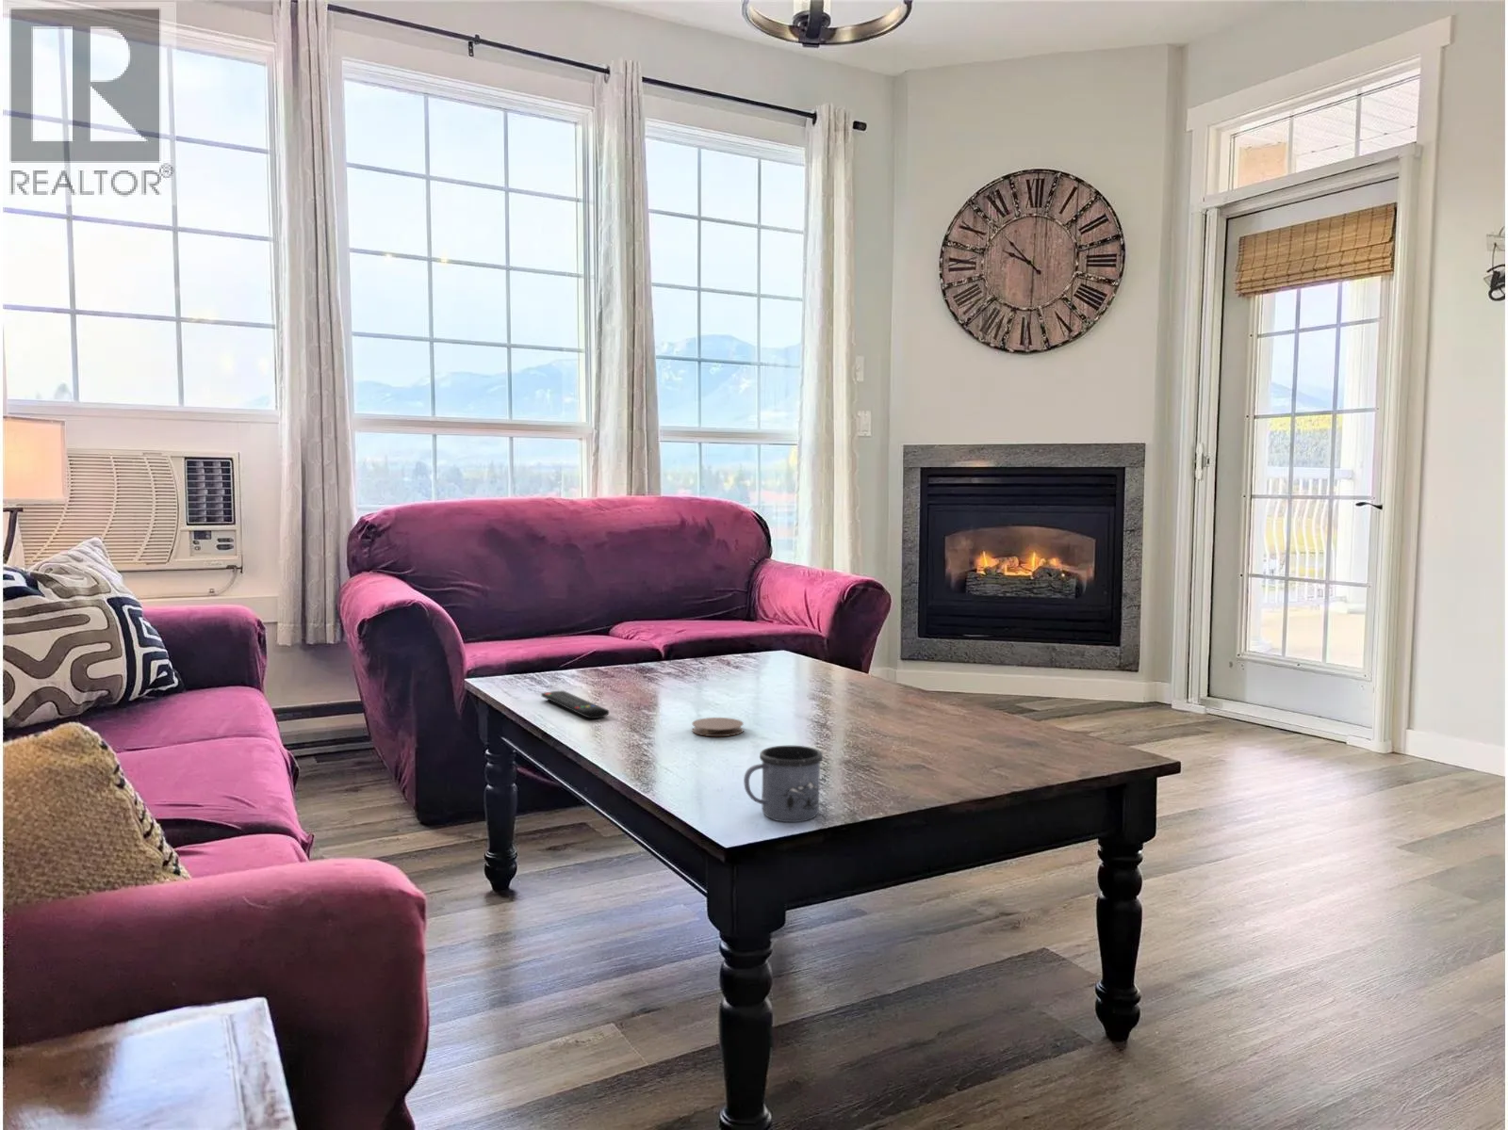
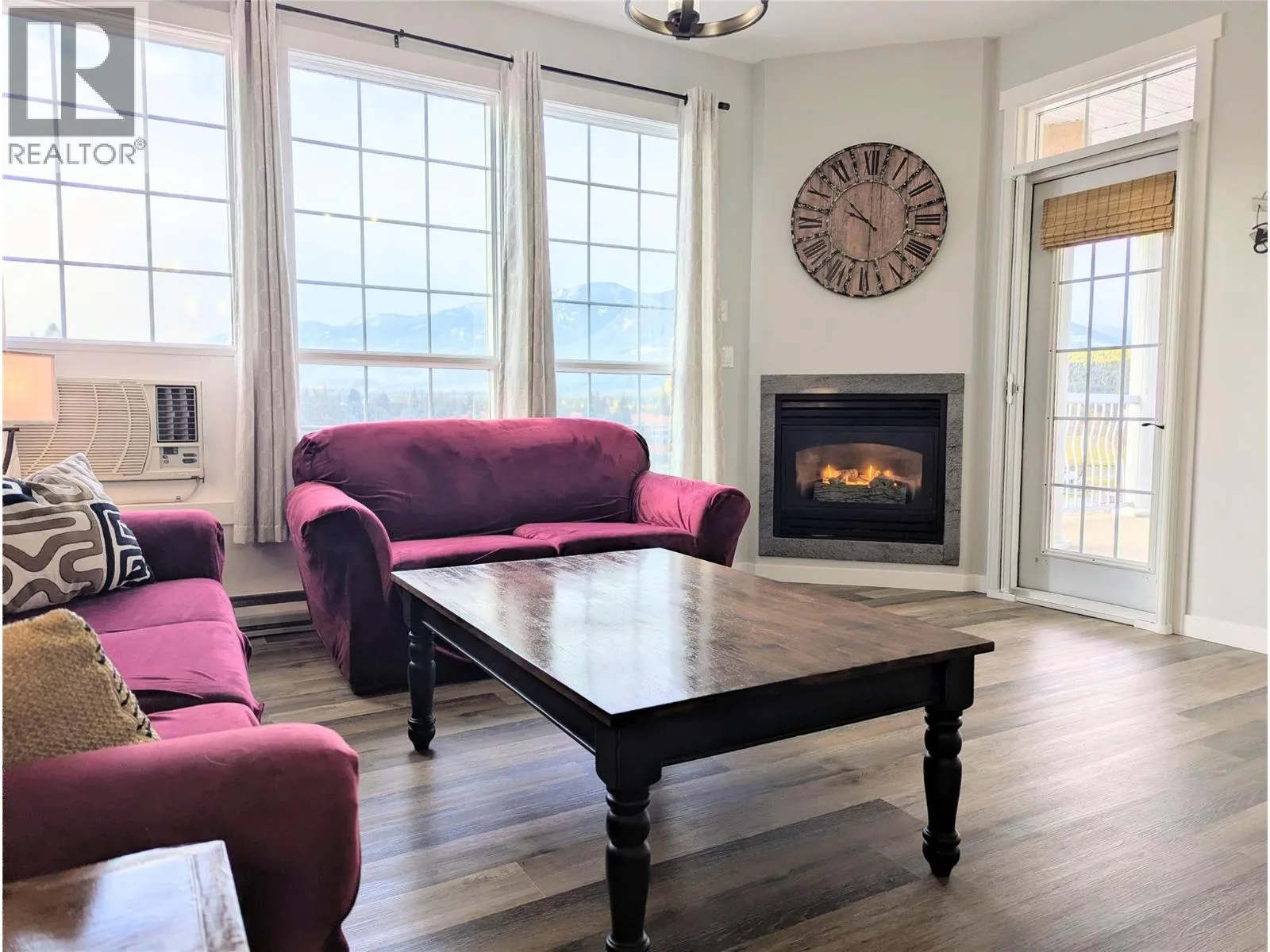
- mug (781, 785)
- remote control (574, 704)
- coaster (717, 726)
